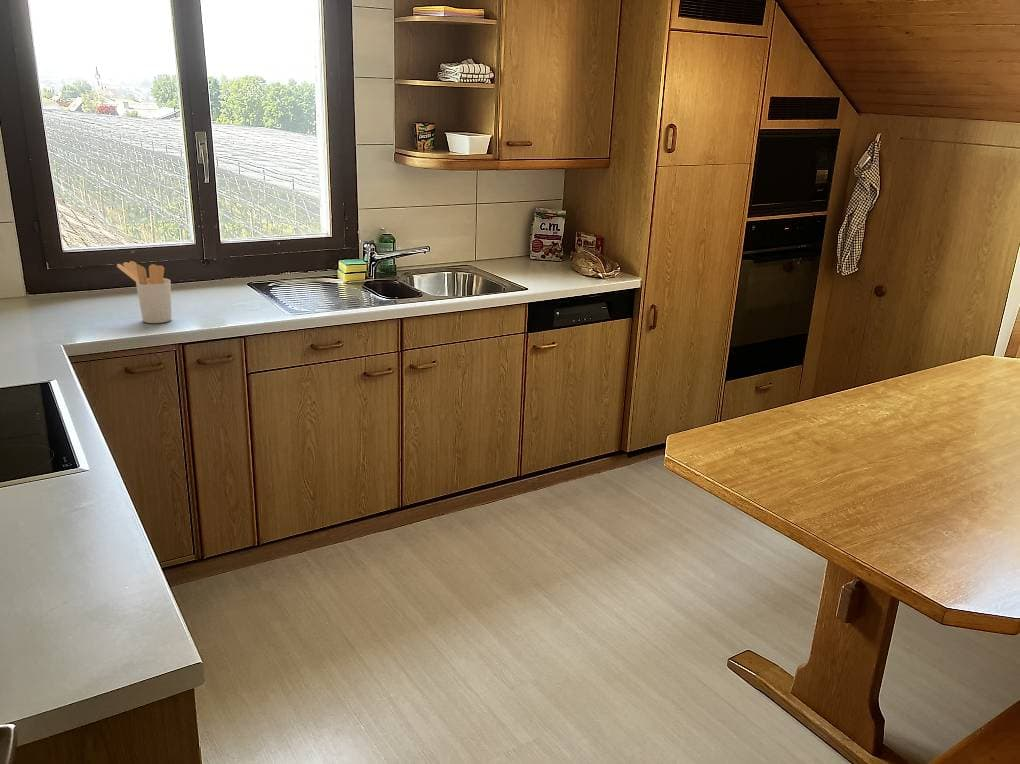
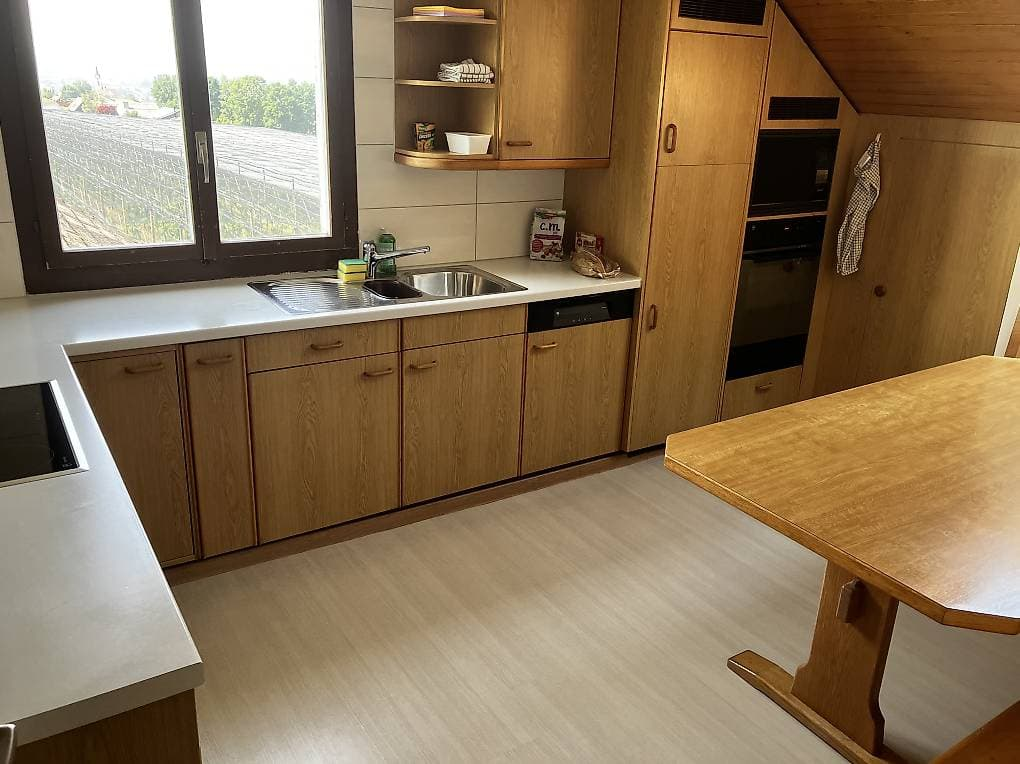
- utensil holder (146, 290)
